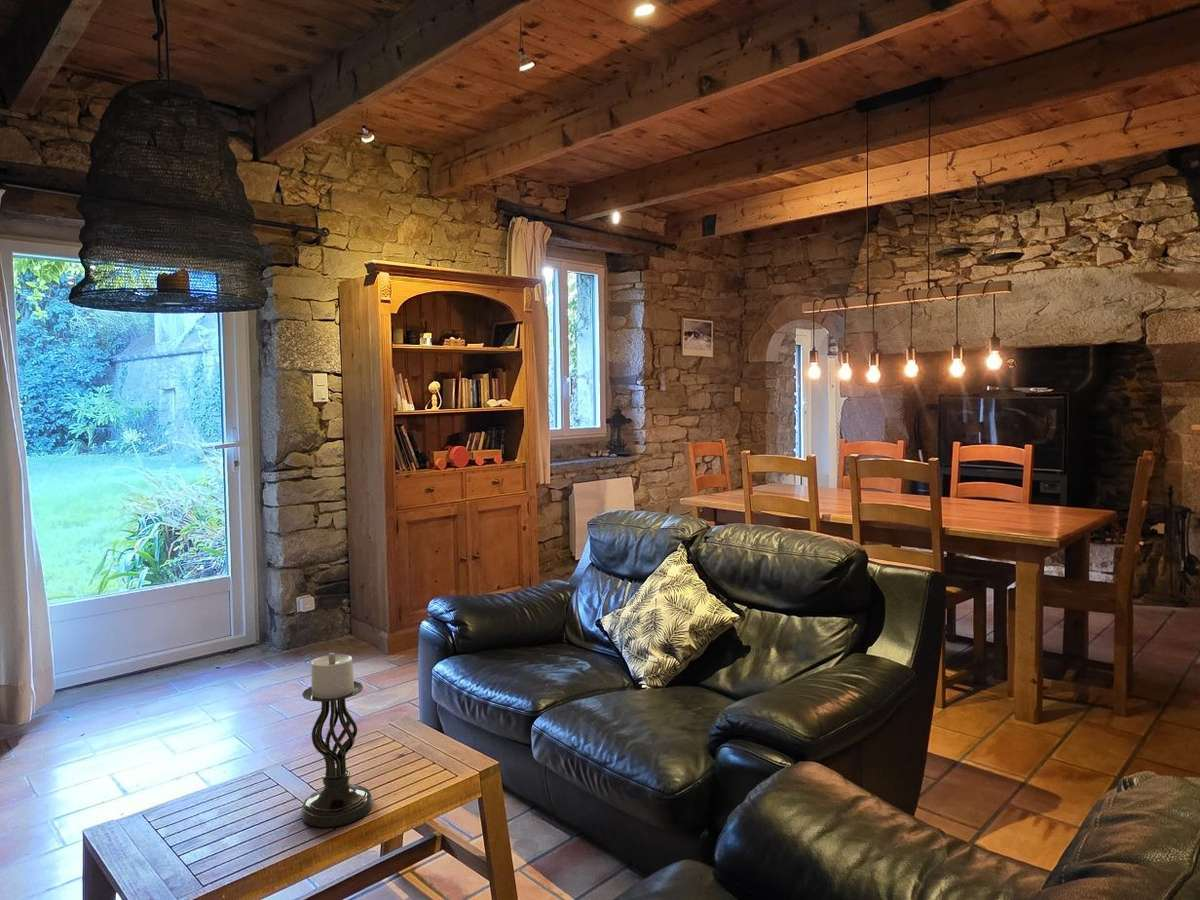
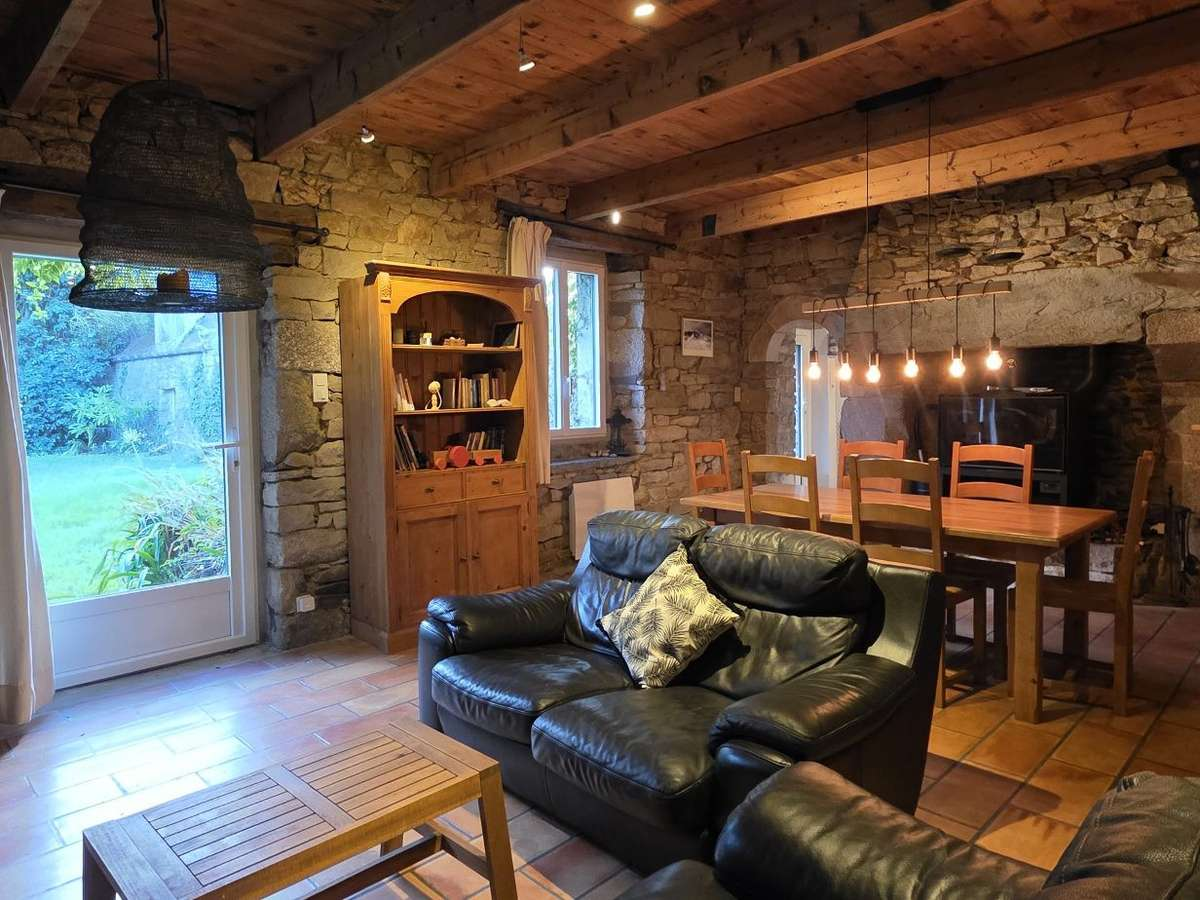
- candle holder (334, 732)
